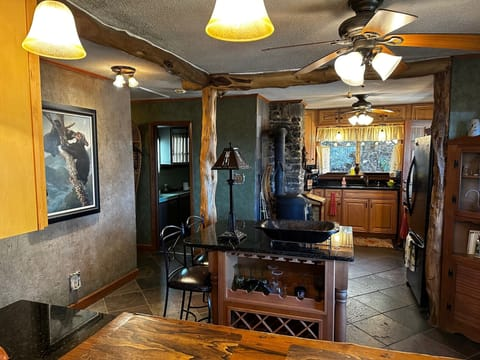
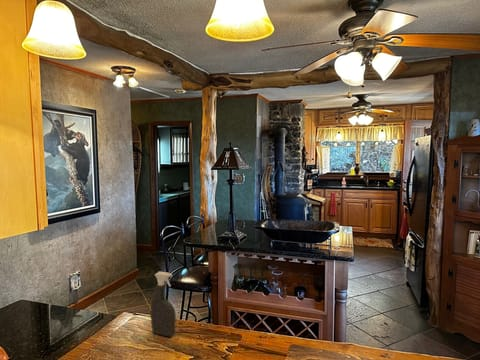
+ spray bottle (163, 303)
